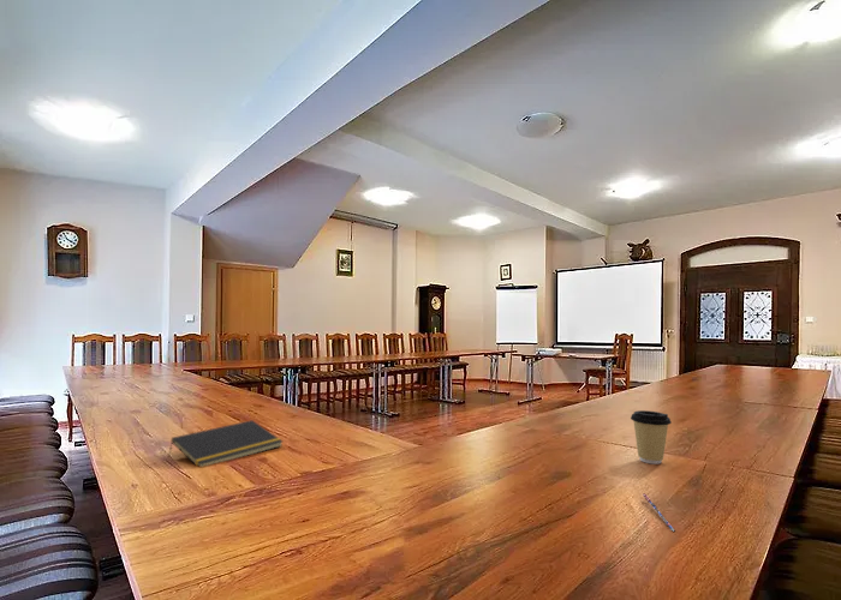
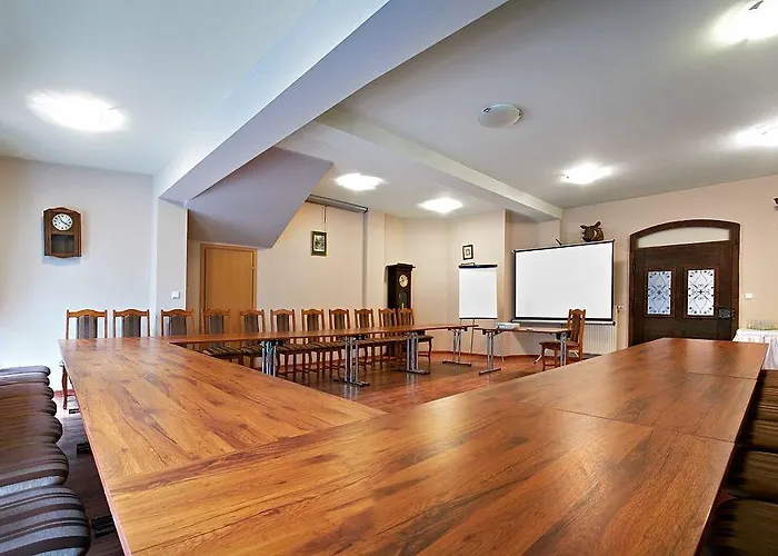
- notepad (228, 442)
- coffee cup (650, 436)
- pen (657, 510)
